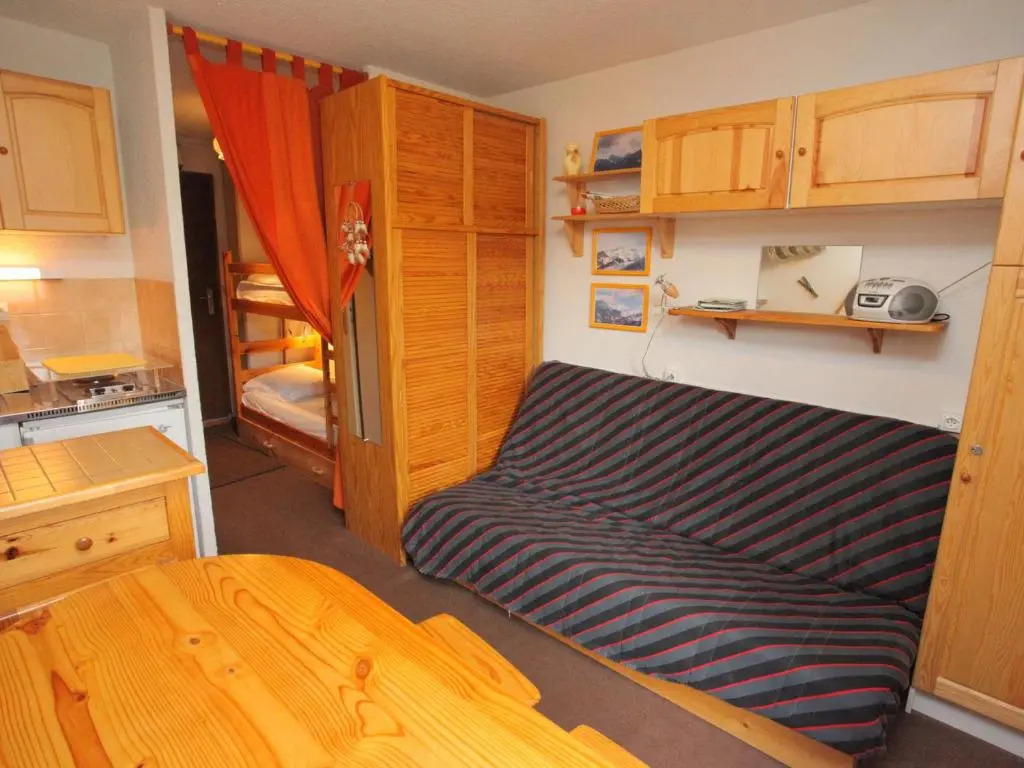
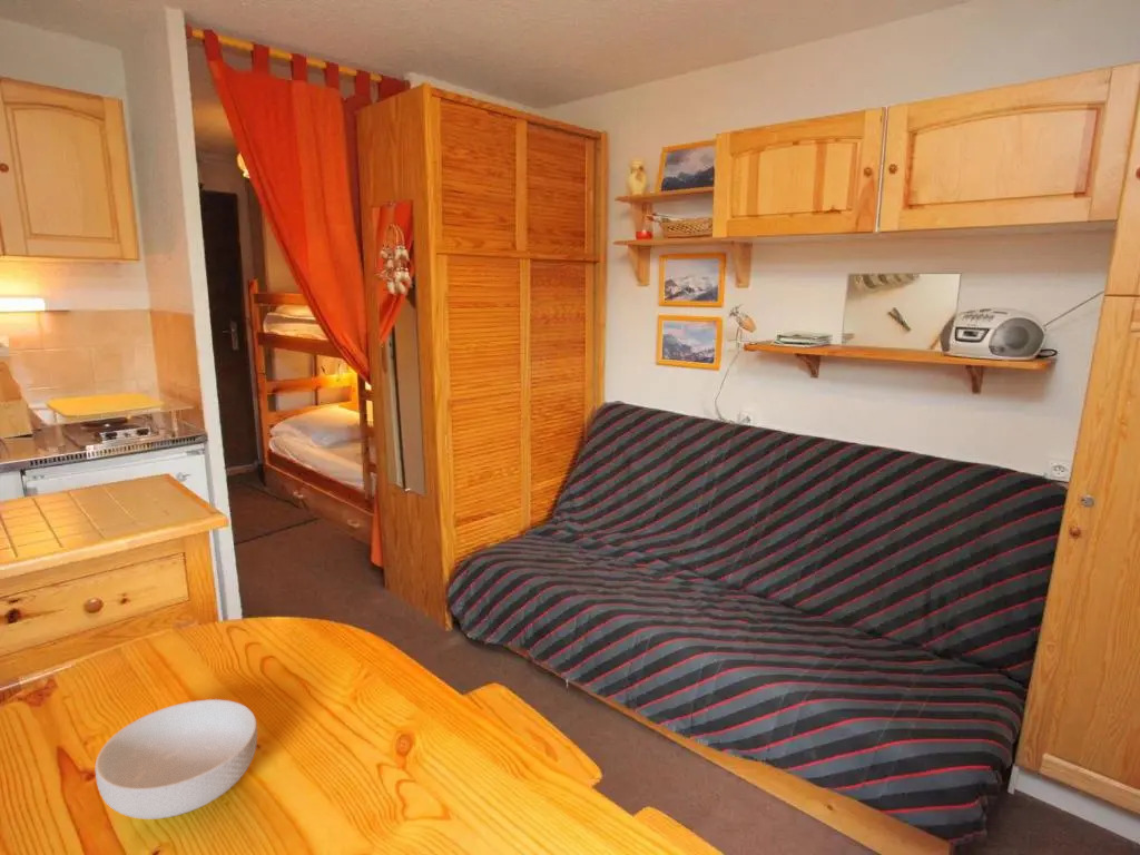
+ cereal bowl (183, 764)
